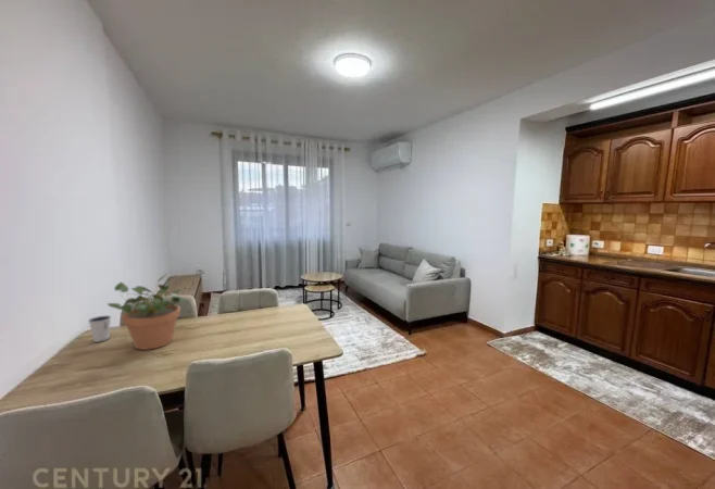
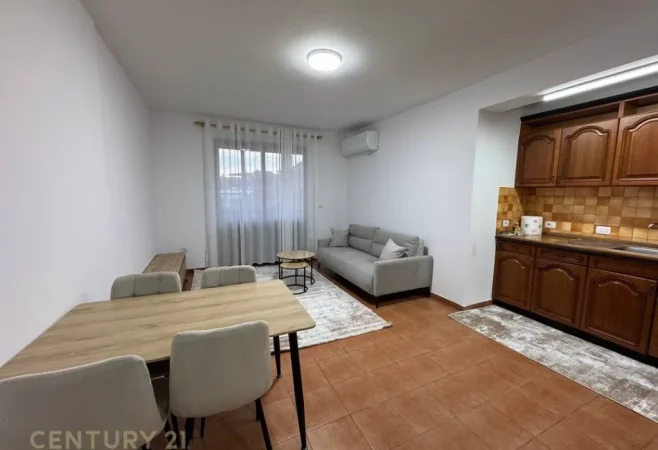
- dixie cup (100, 328)
- potted plant (153, 310)
